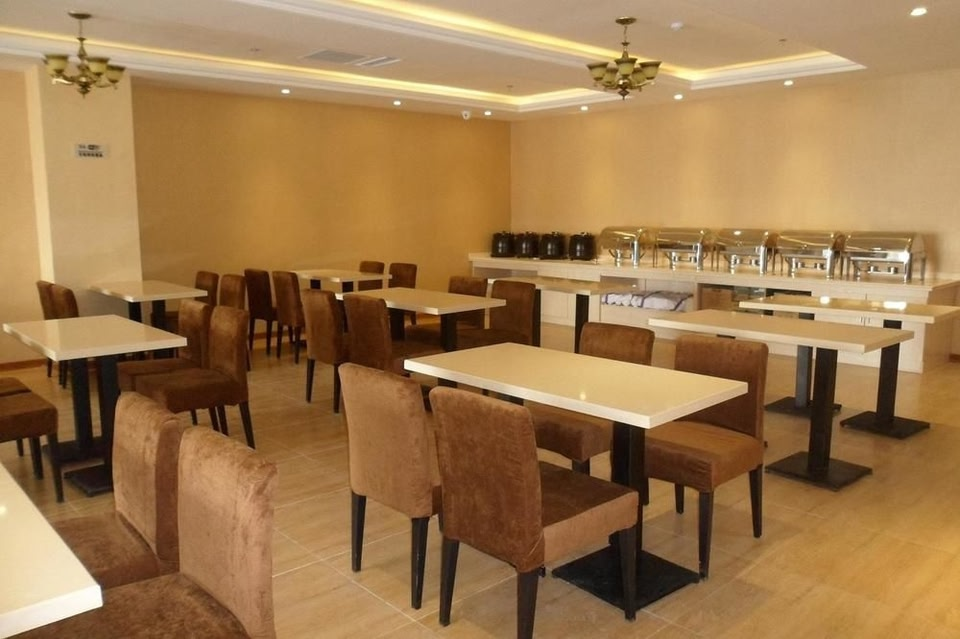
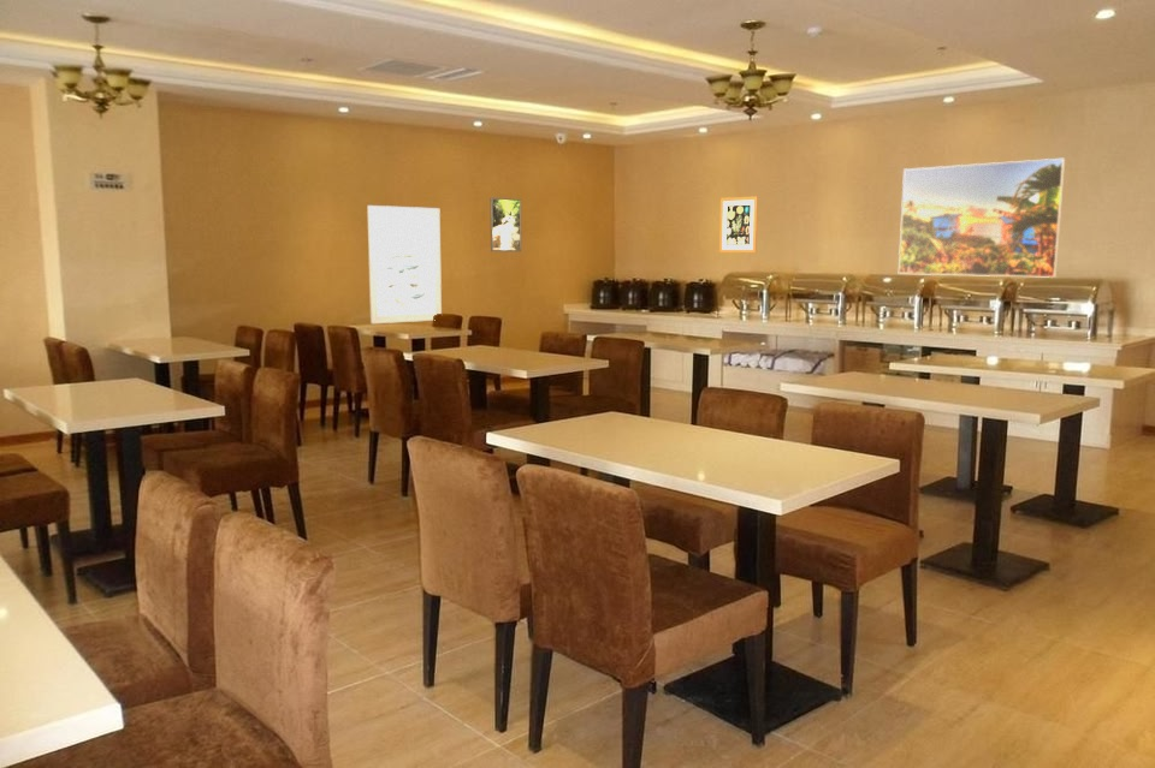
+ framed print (976, 220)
+ wall art (738, 225)
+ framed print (505, 225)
+ wall art (405, 264)
